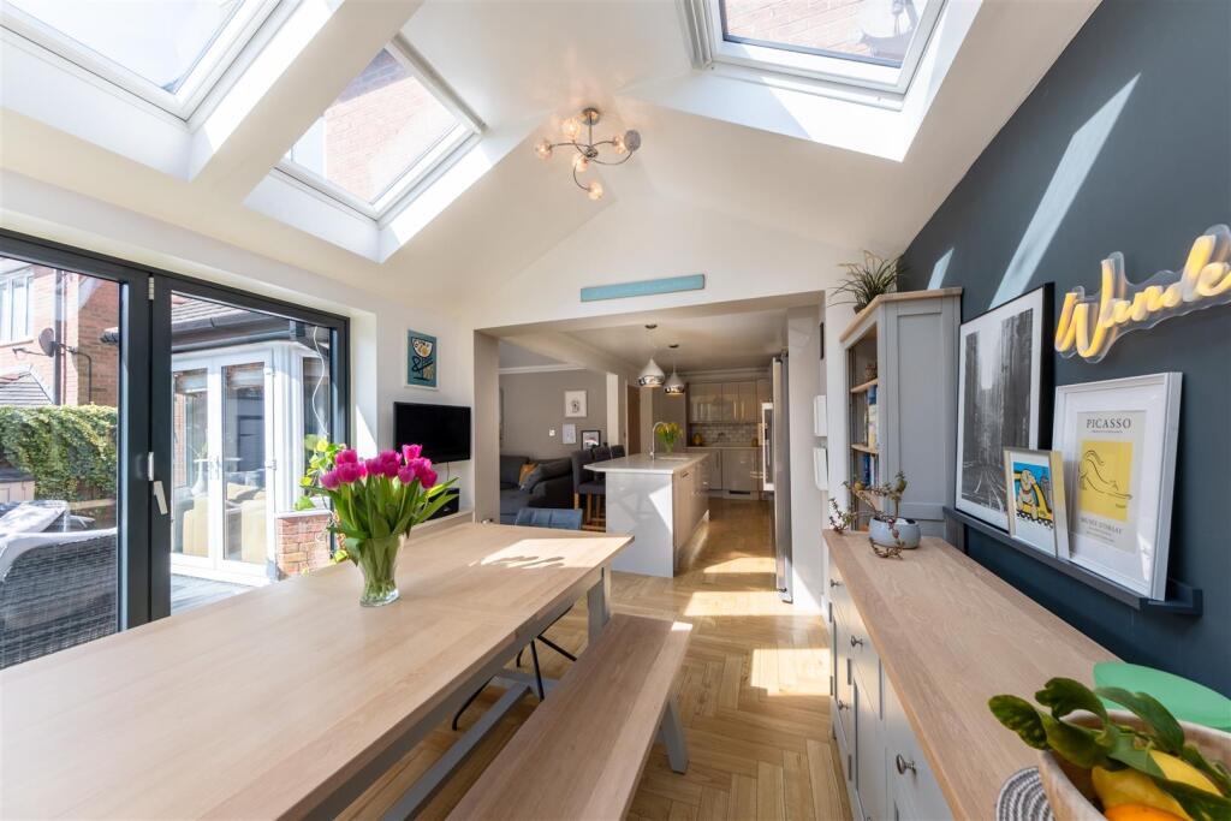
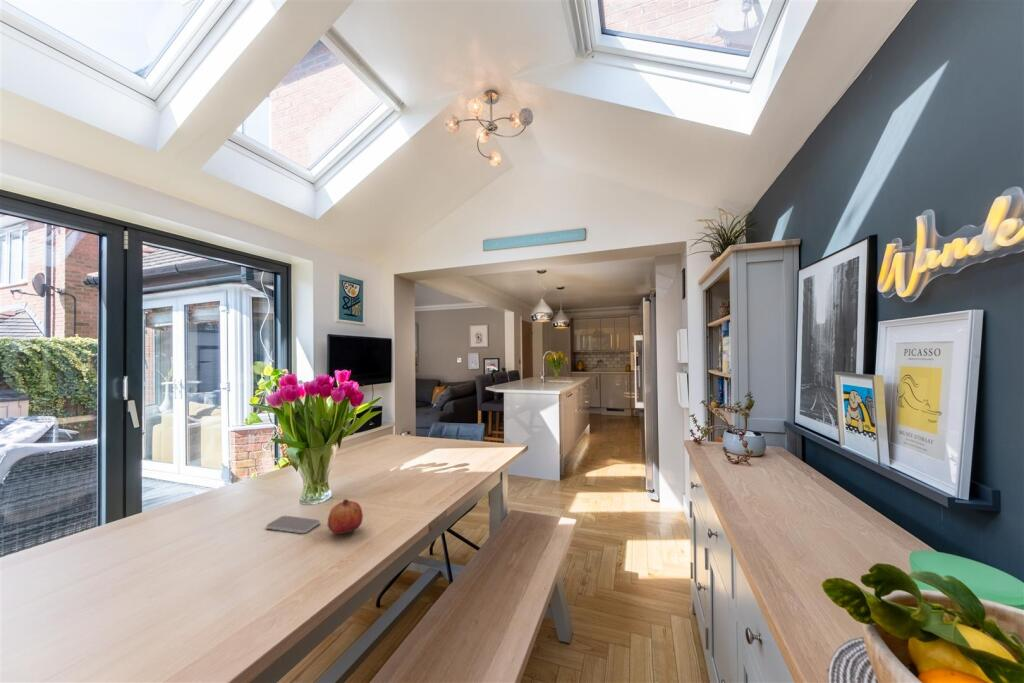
+ fruit (345, 516)
+ smartphone (293, 524)
